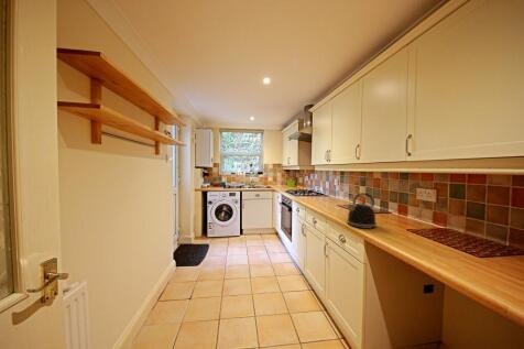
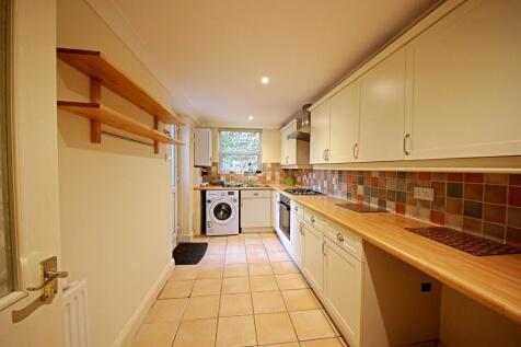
- kettle (361, 208)
